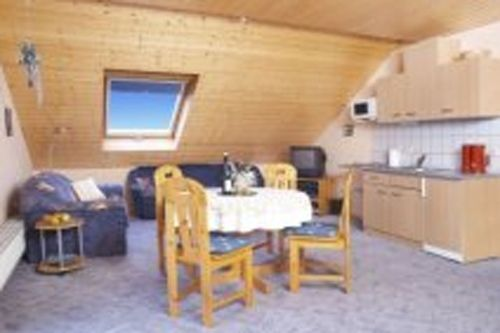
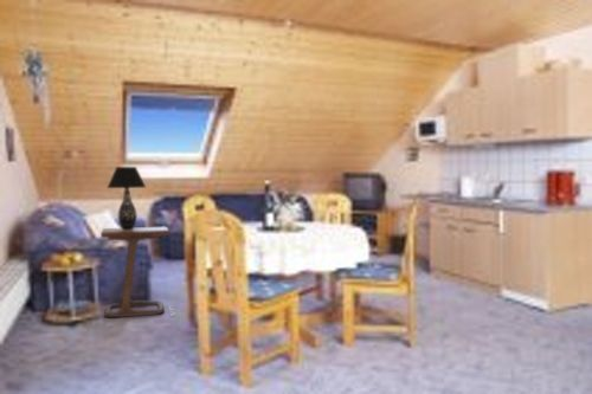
+ table lamp (127, 198)
+ side table (133, 270)
